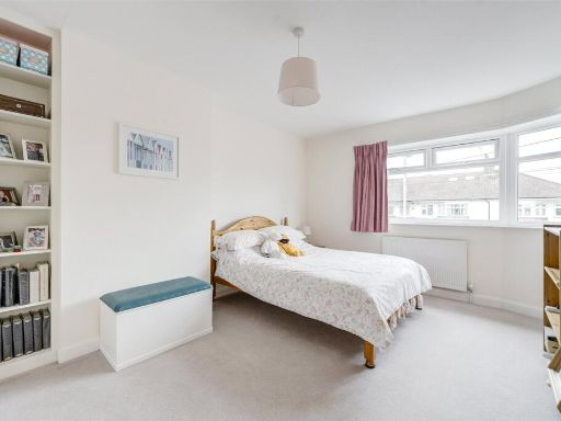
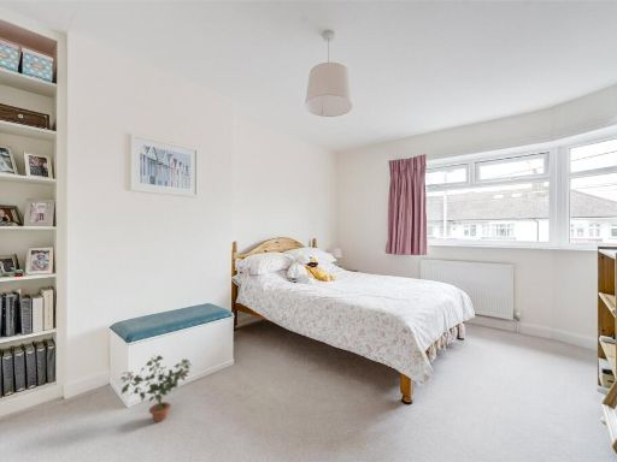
+ potted plant (159, 387)
